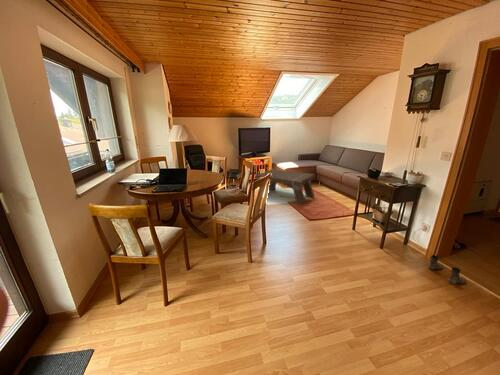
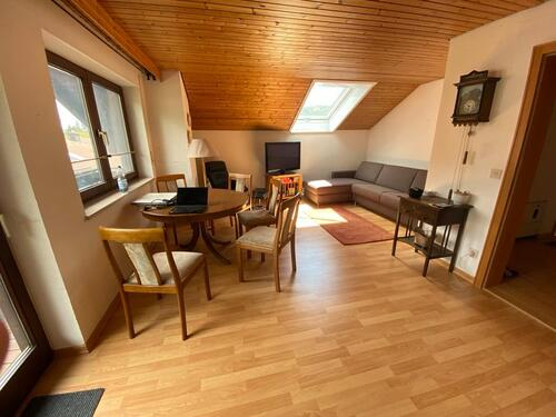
- boots (452, 268)
- coffee table (285, 184)
